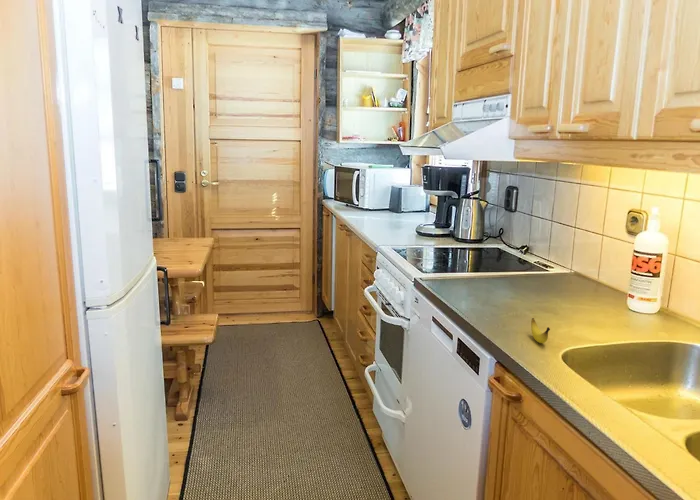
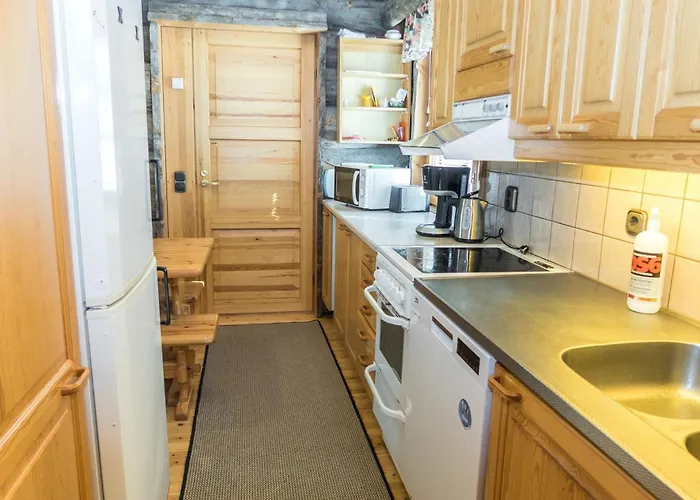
- banana (539, 331)
